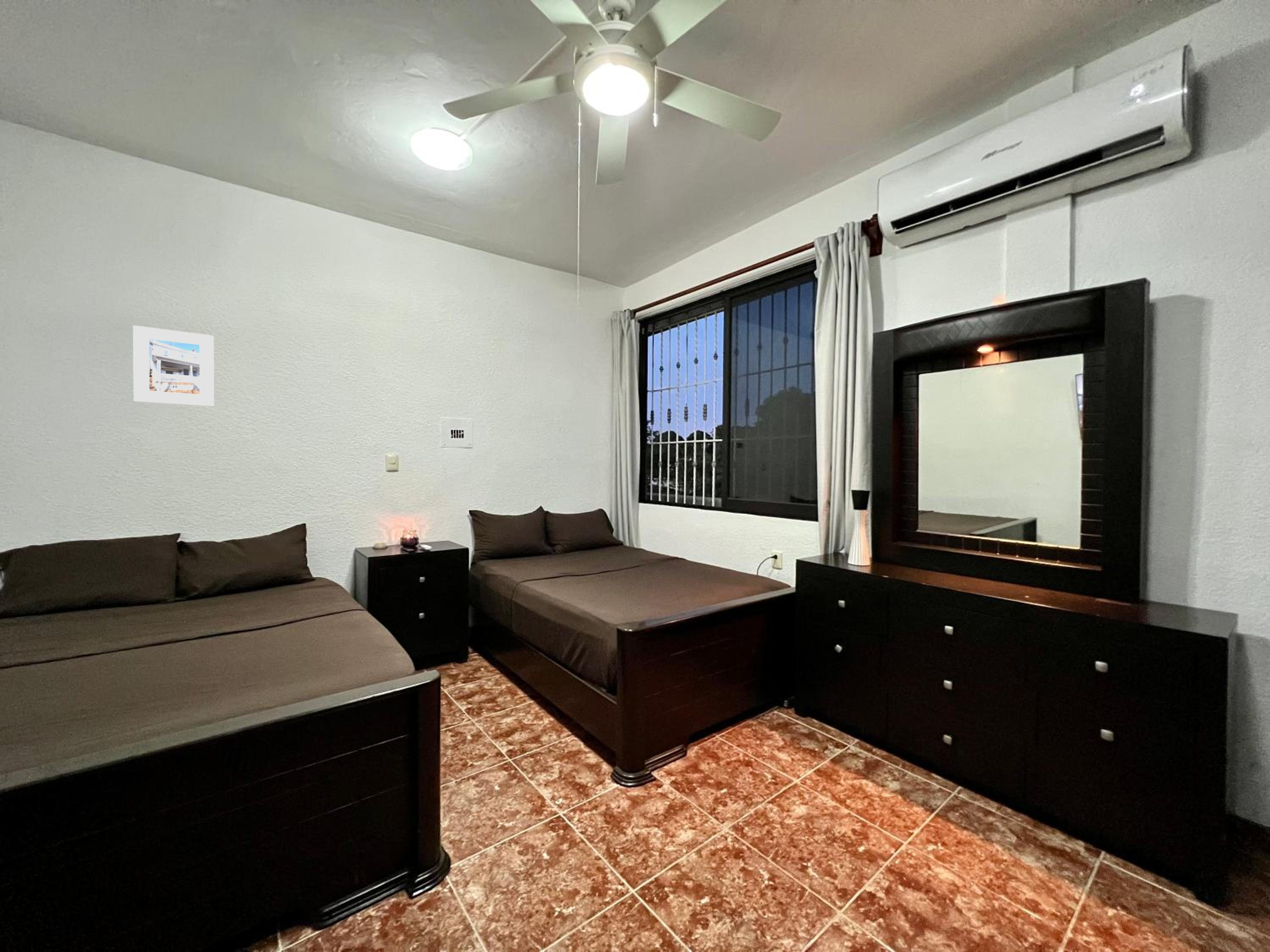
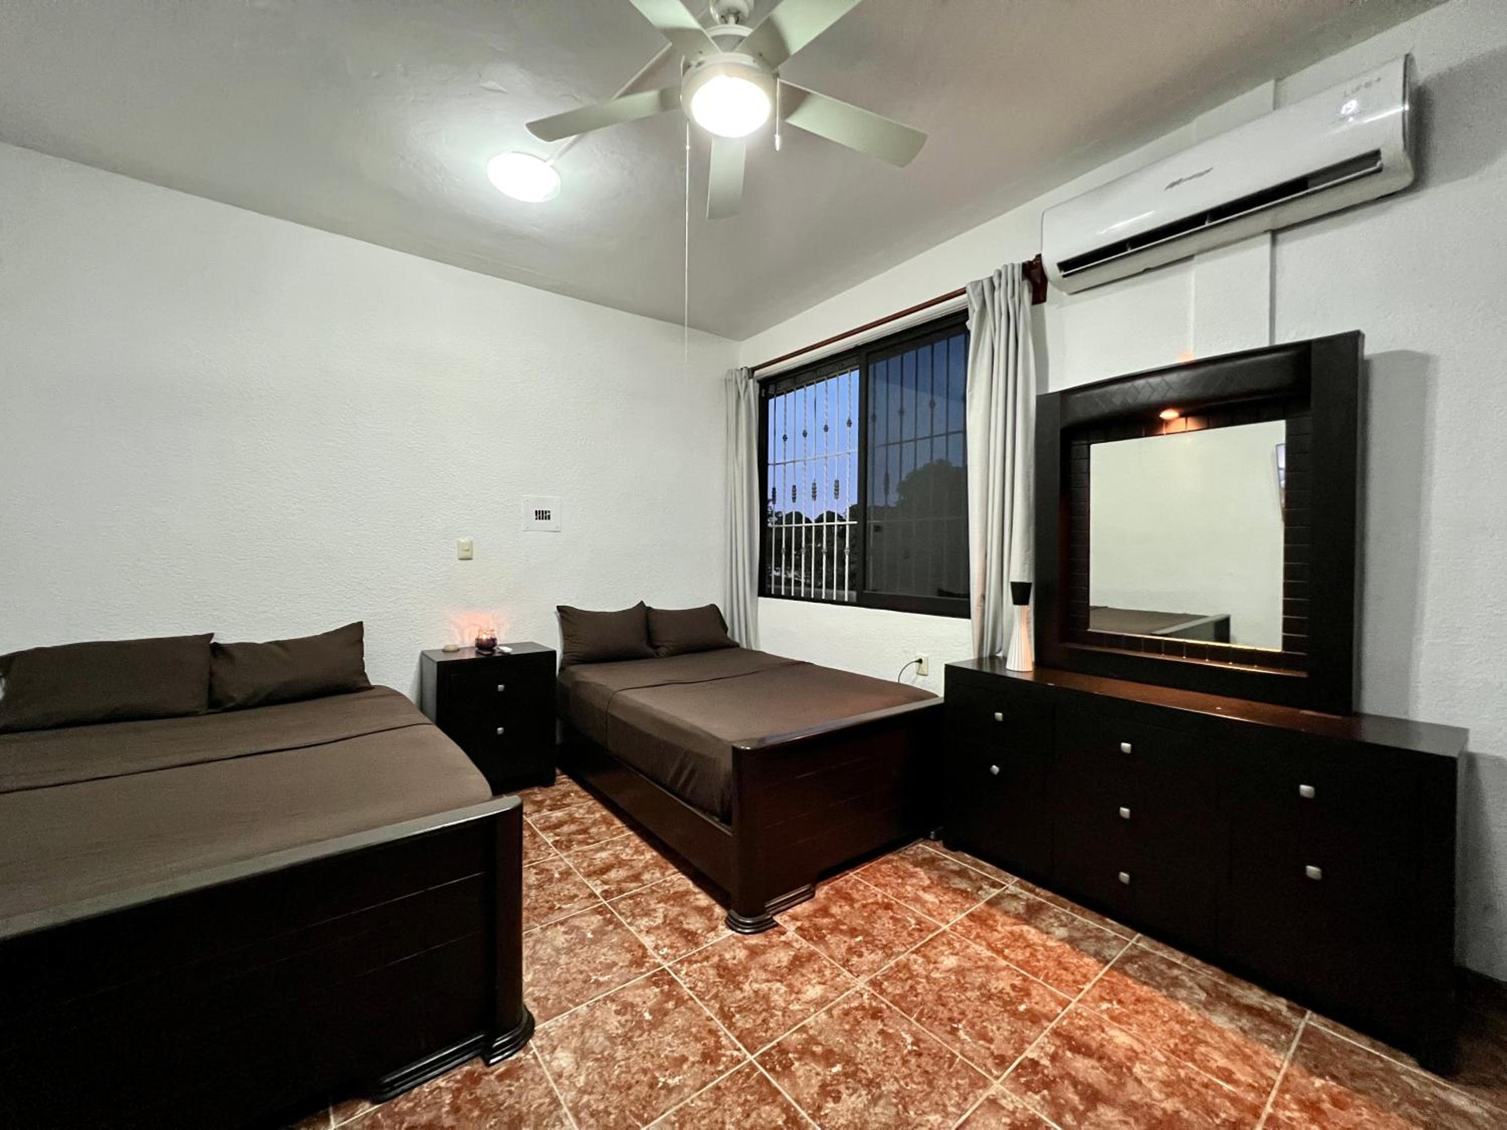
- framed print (175, 367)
